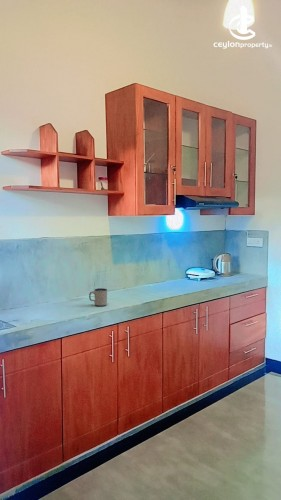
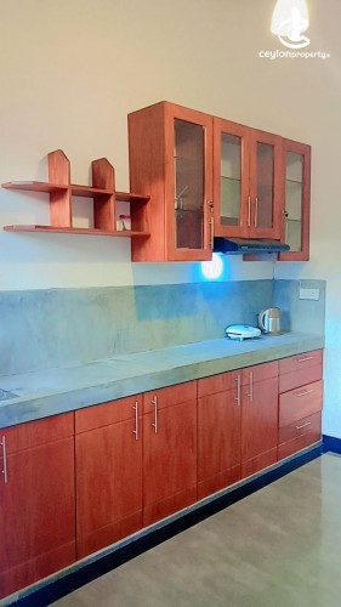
- mug (98, 297)
